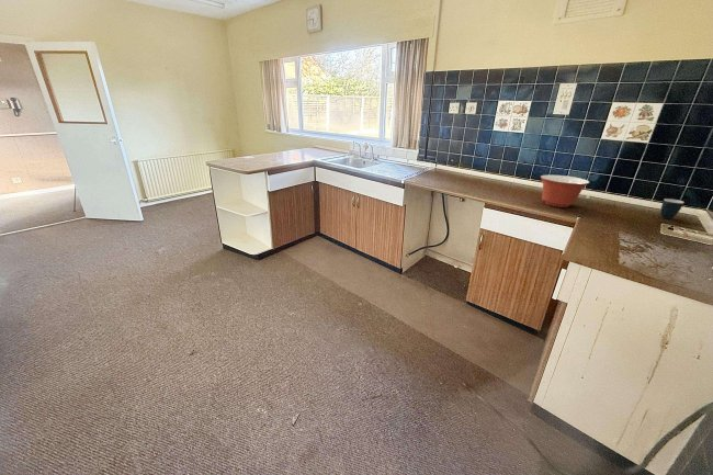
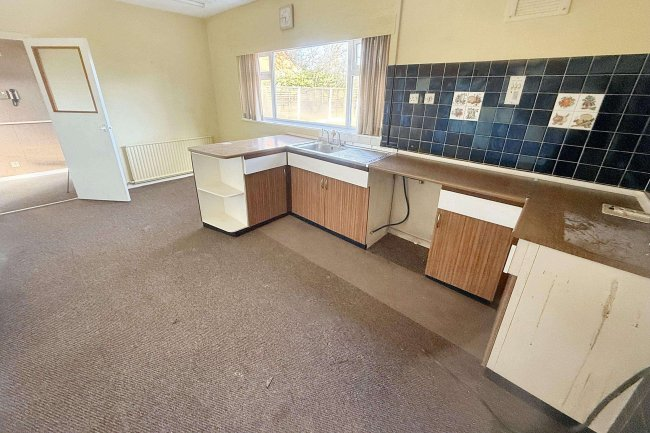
- mixing bowl (559, 191)
- mug (668, 210)
